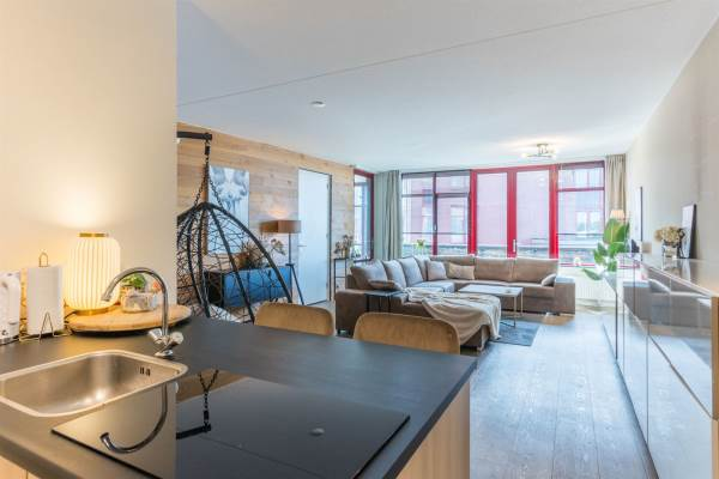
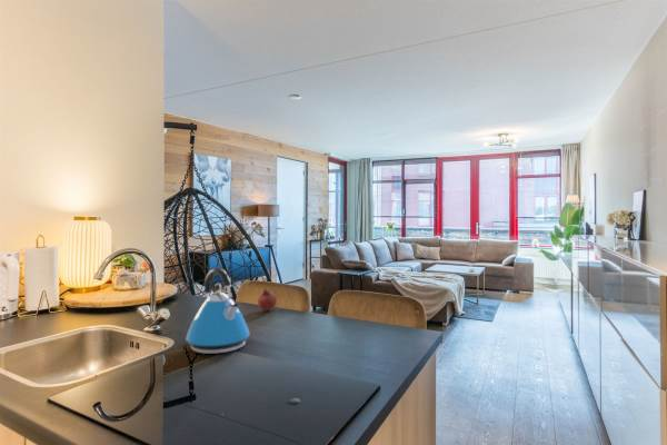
+ kettle (217, 306)
+ fruit (267, 299)
